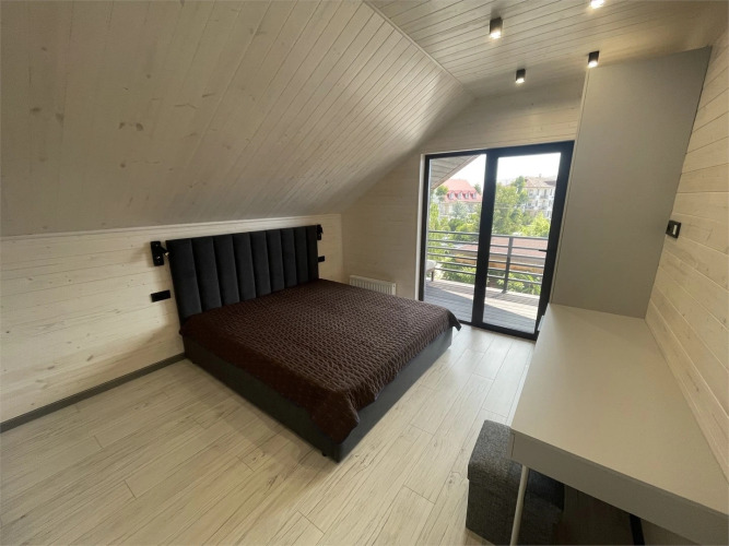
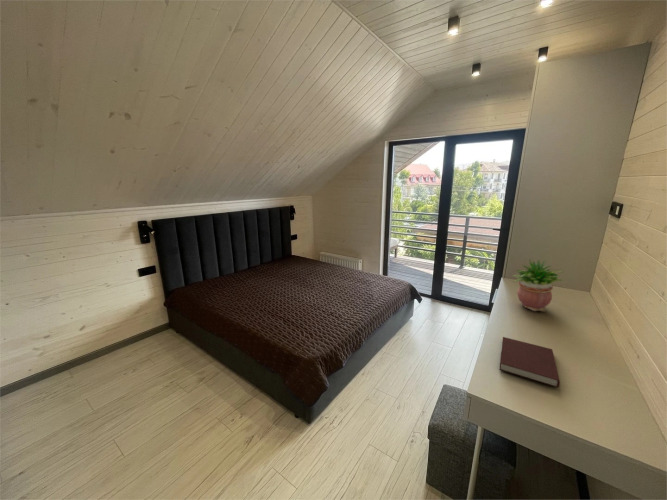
+ notebook (527, 359)
+ potted plant (535, 284)
